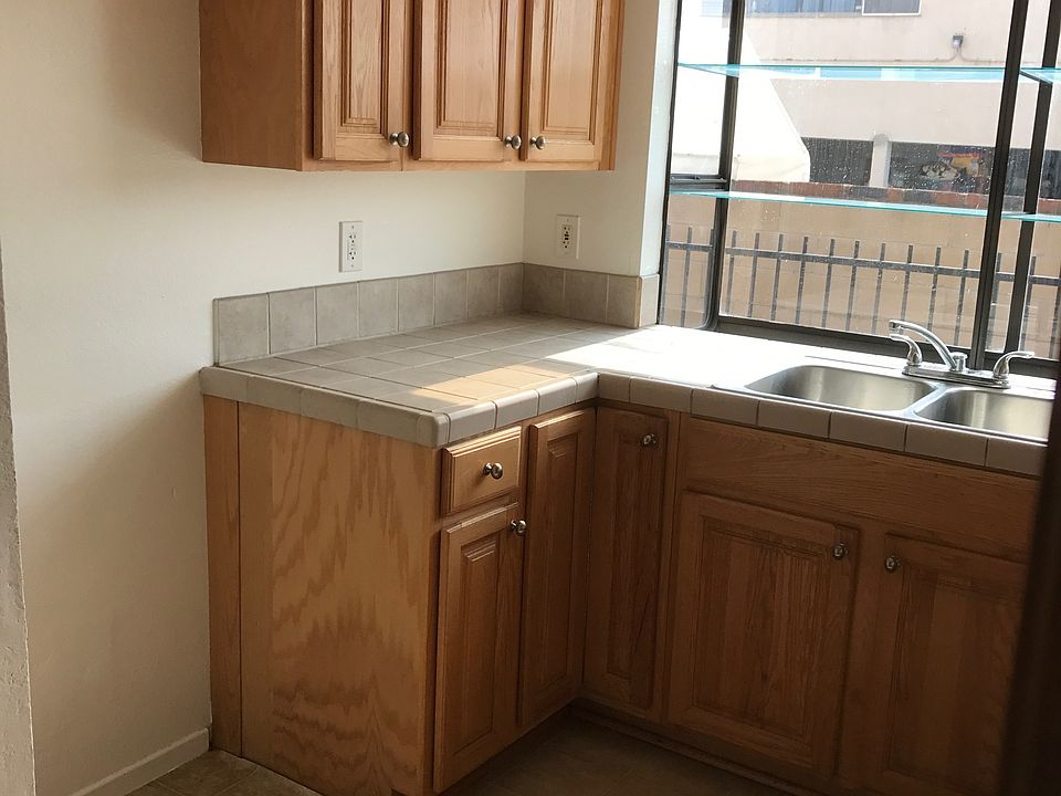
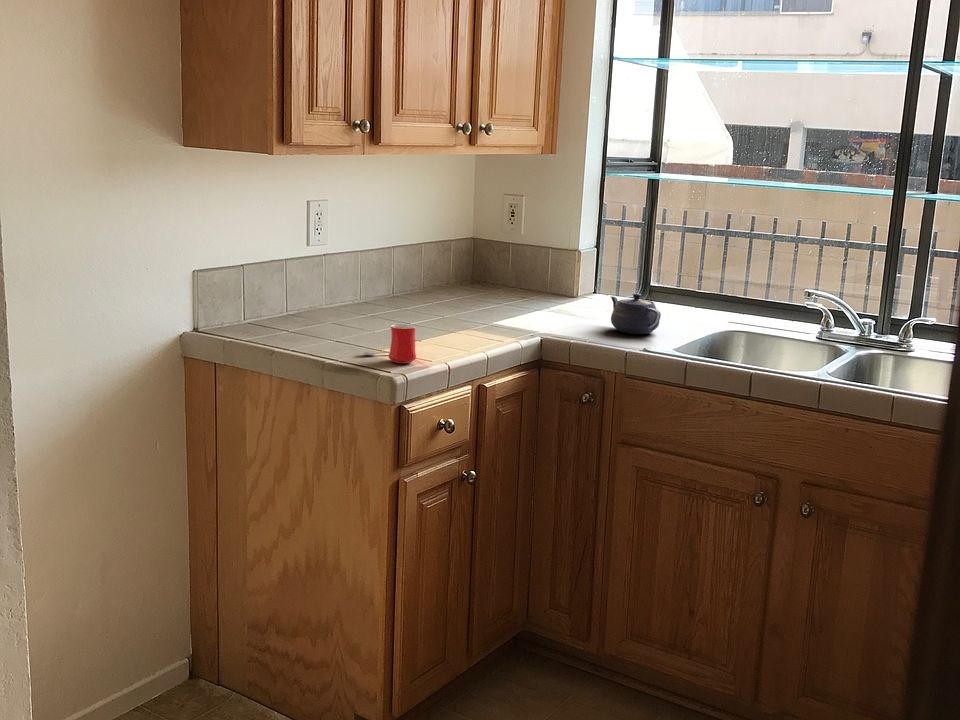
+ mug (393, 341)
+ teapot (633, 312)
